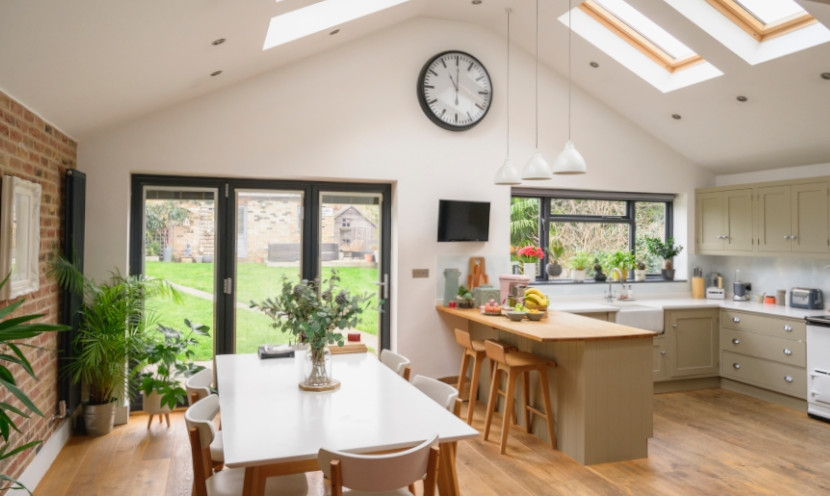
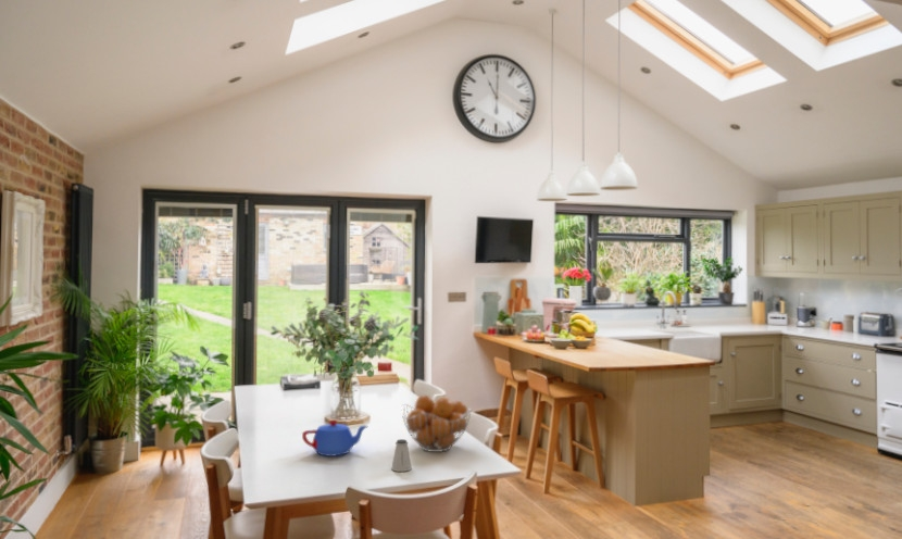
+ fruit basket (436, 422)
+ saltshaker (401, 454)
+ teapot (335, 436)
